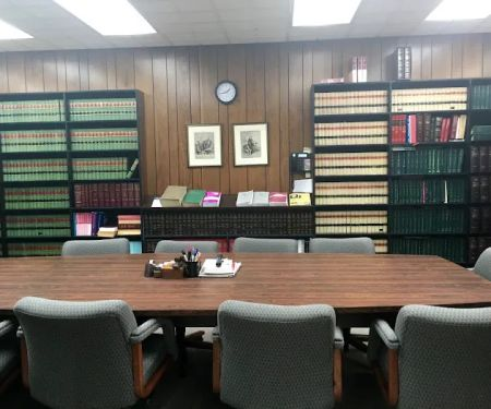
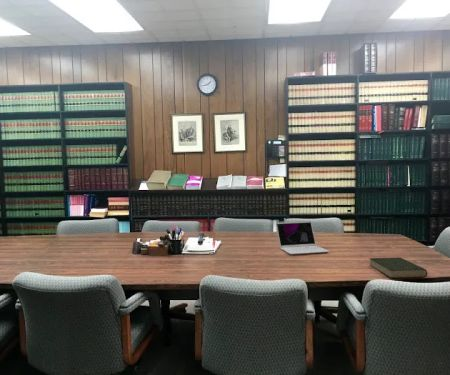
+ laptop (301, 235)
+ book (396, 267)
